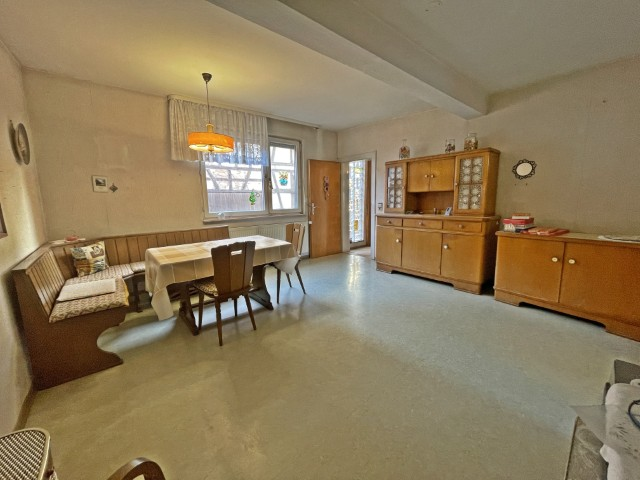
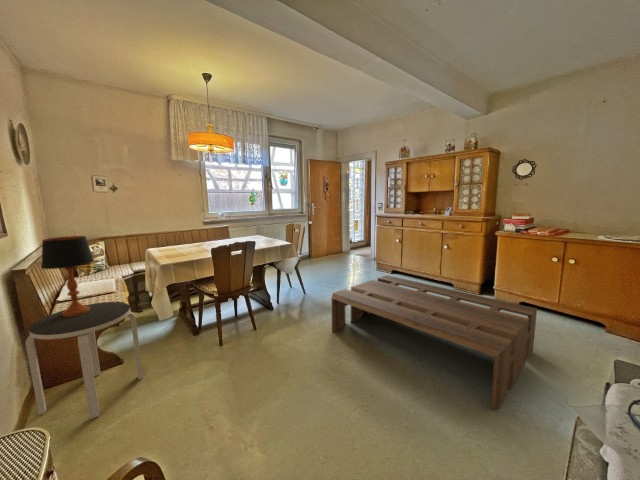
+ table lamp (70, 275)
+ side table (90, 355)
+ coffee table (424, 319)
